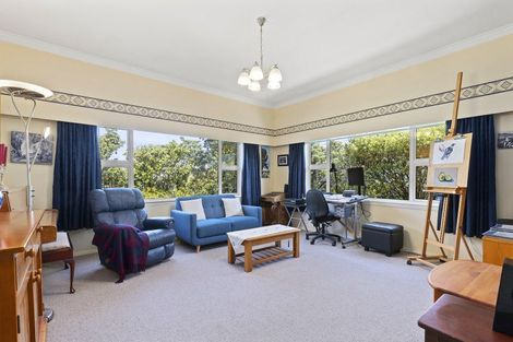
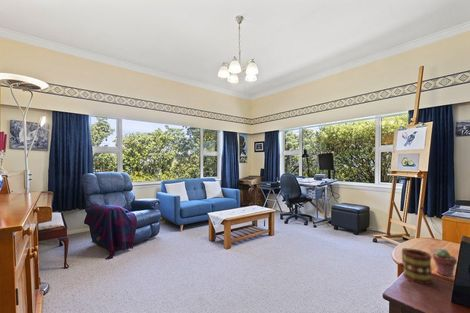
+ mug (413, 263)
+ potted succulent (444, 261)
